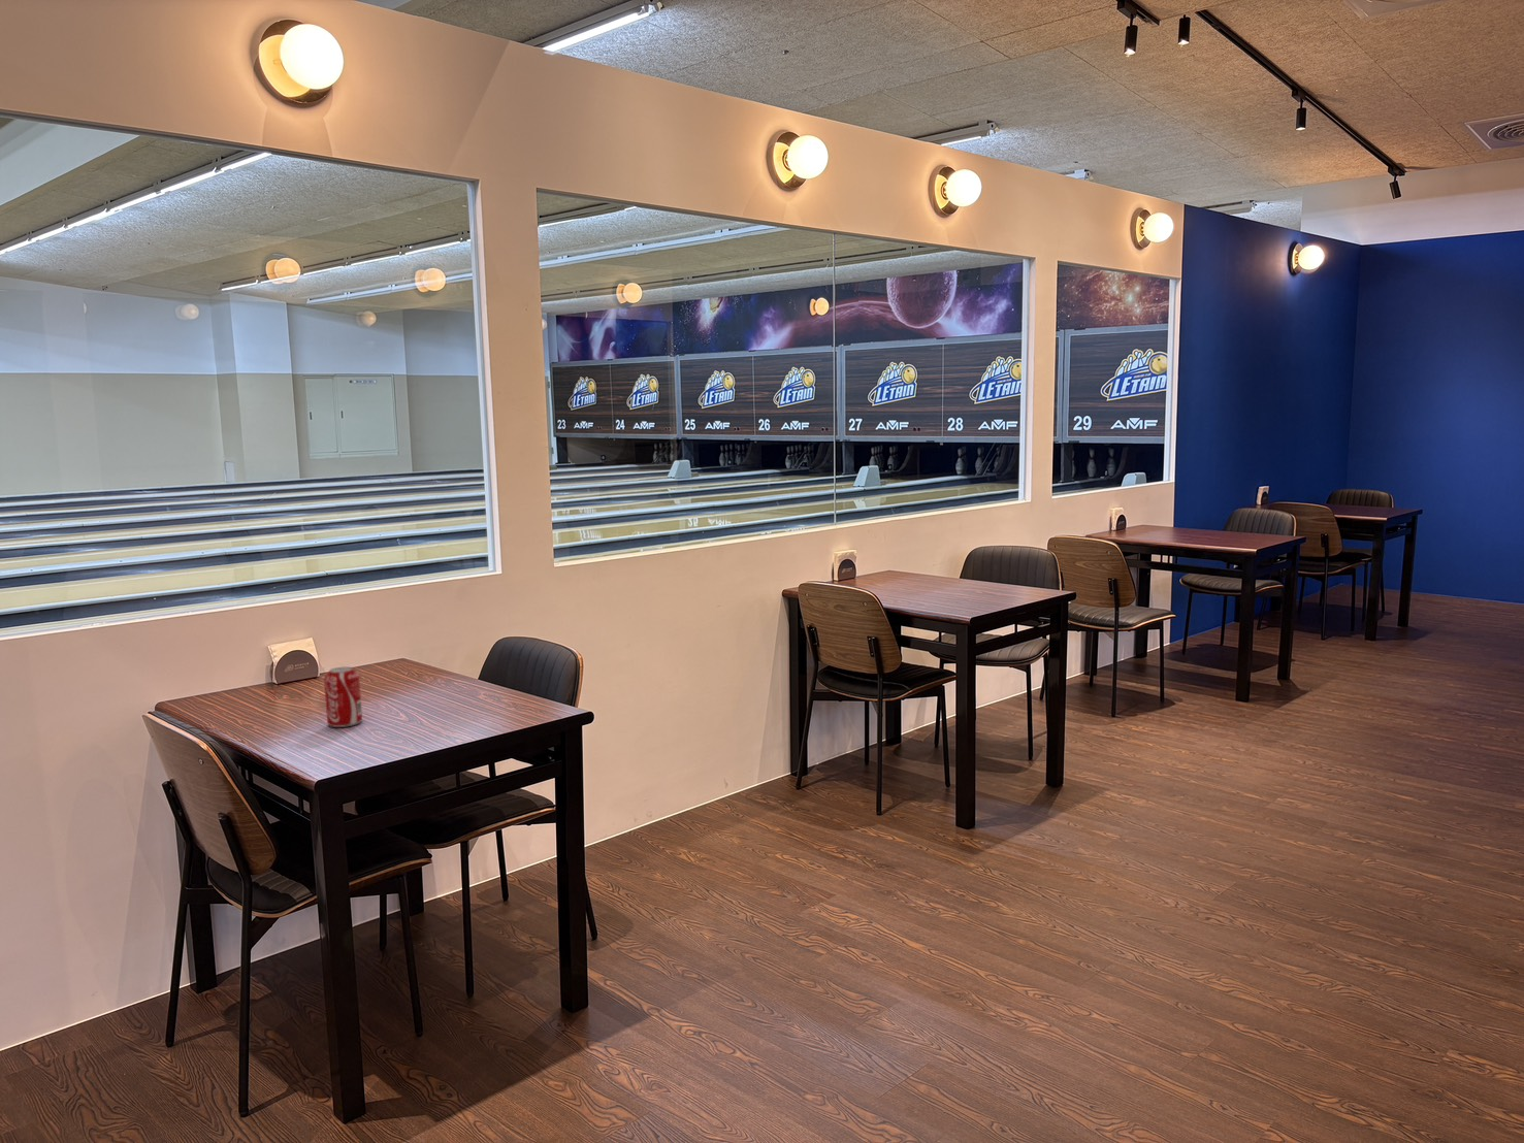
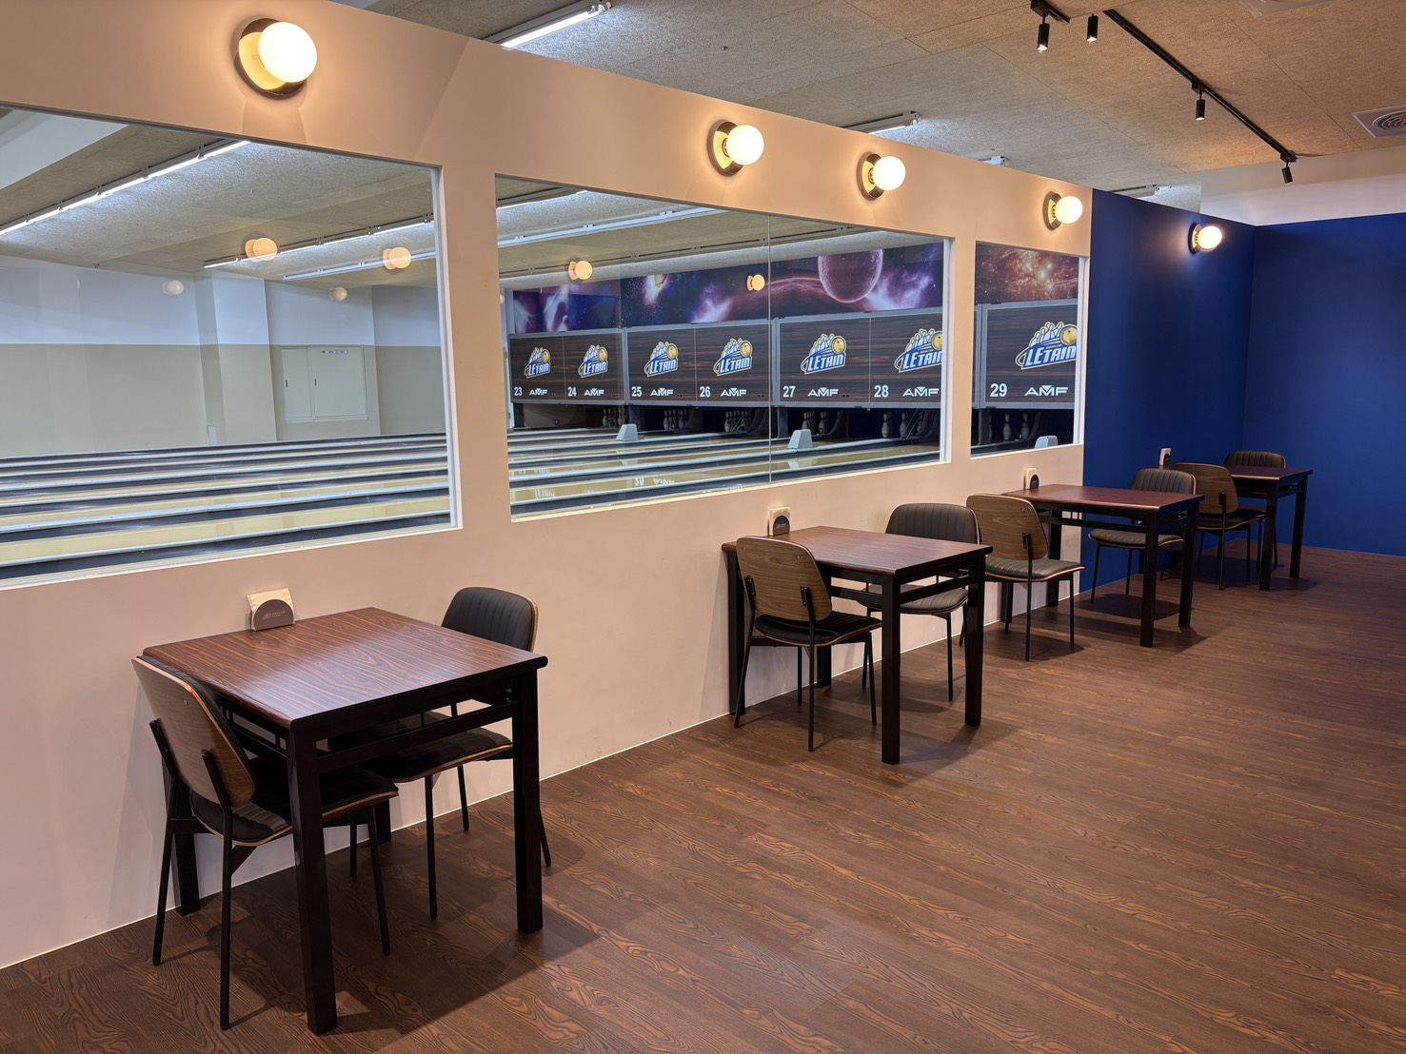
- beverage can (342, 695)
